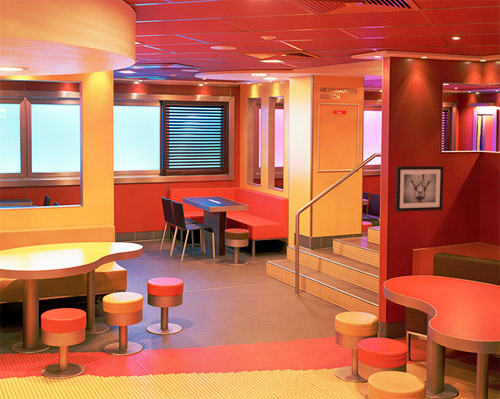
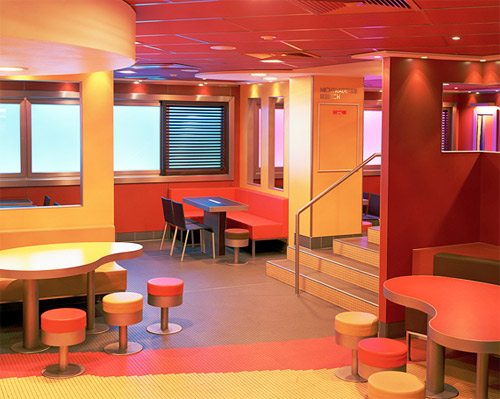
- wall art (419, 188)
